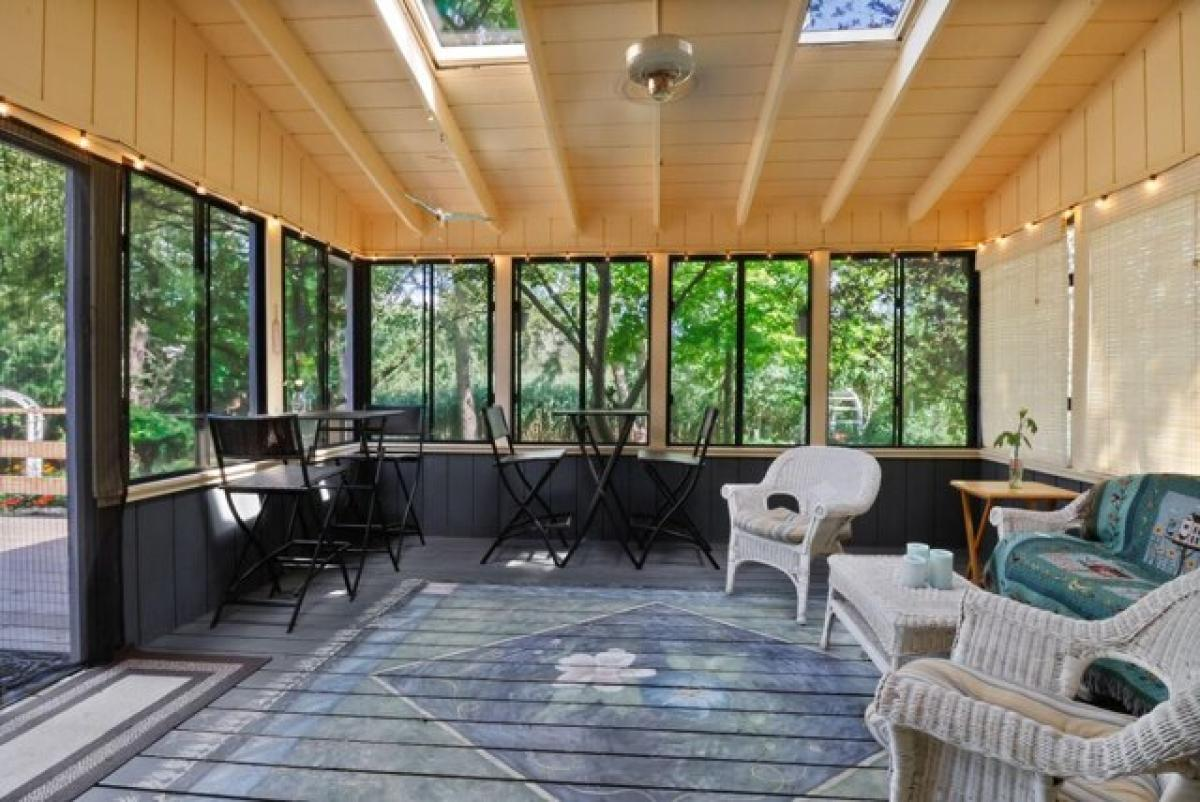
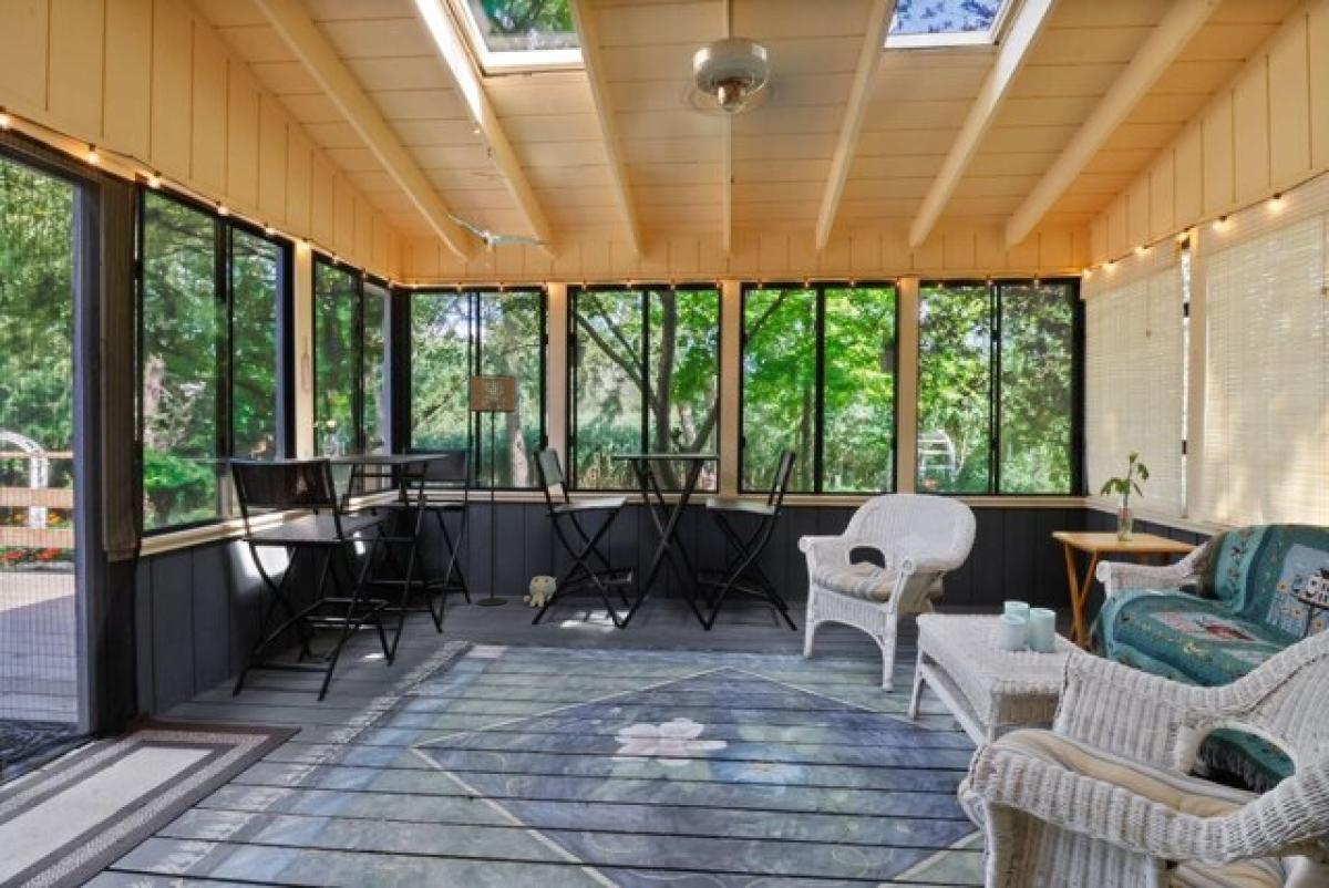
+ plush toy (540, 589)
+ floor lamp (492, 489)
